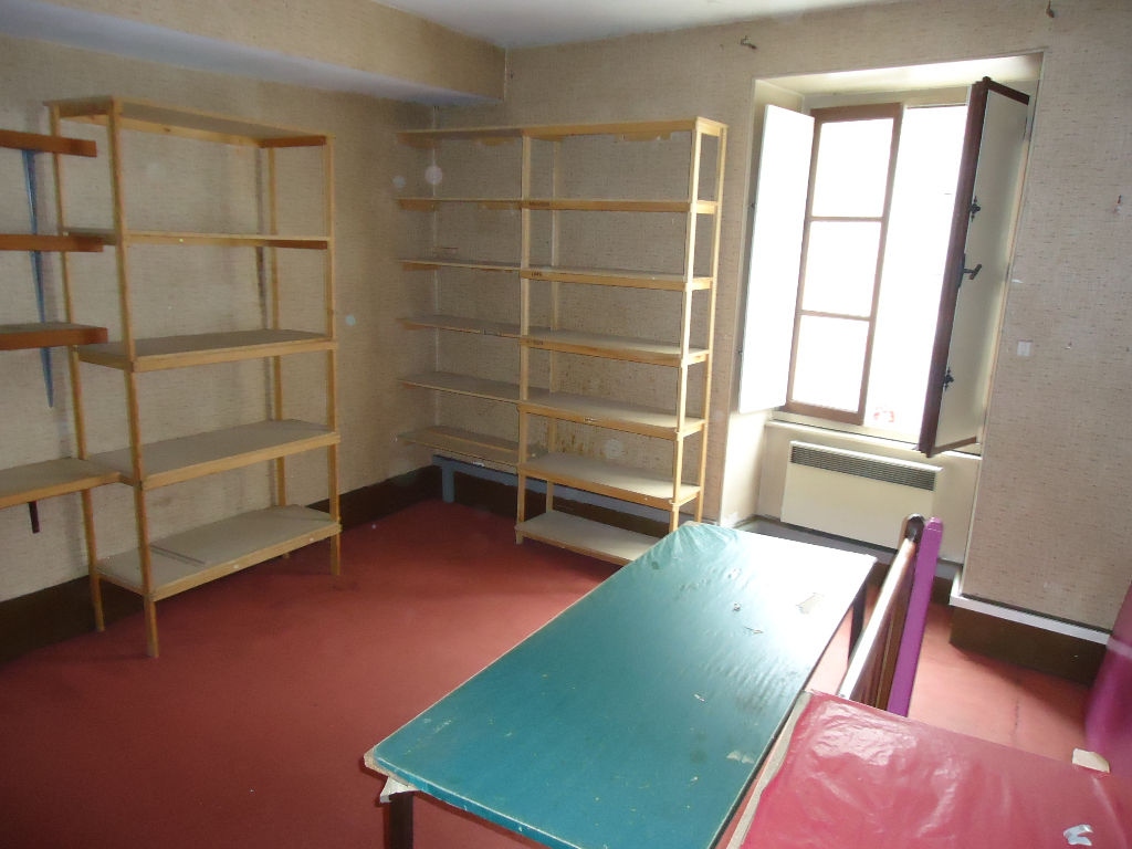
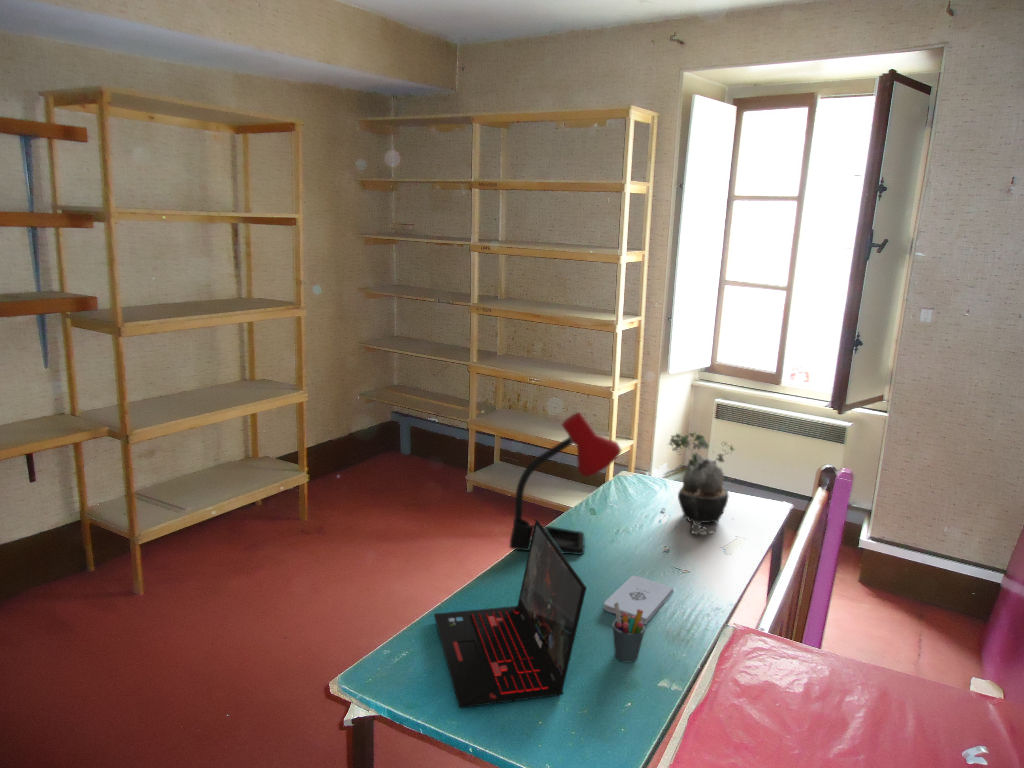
+ potted plant (694, 480)
+ notepad (638, 598)
+ pen holder (628, 632)
+ laptop (502, 607)
+ desk lamp (578, 470)
